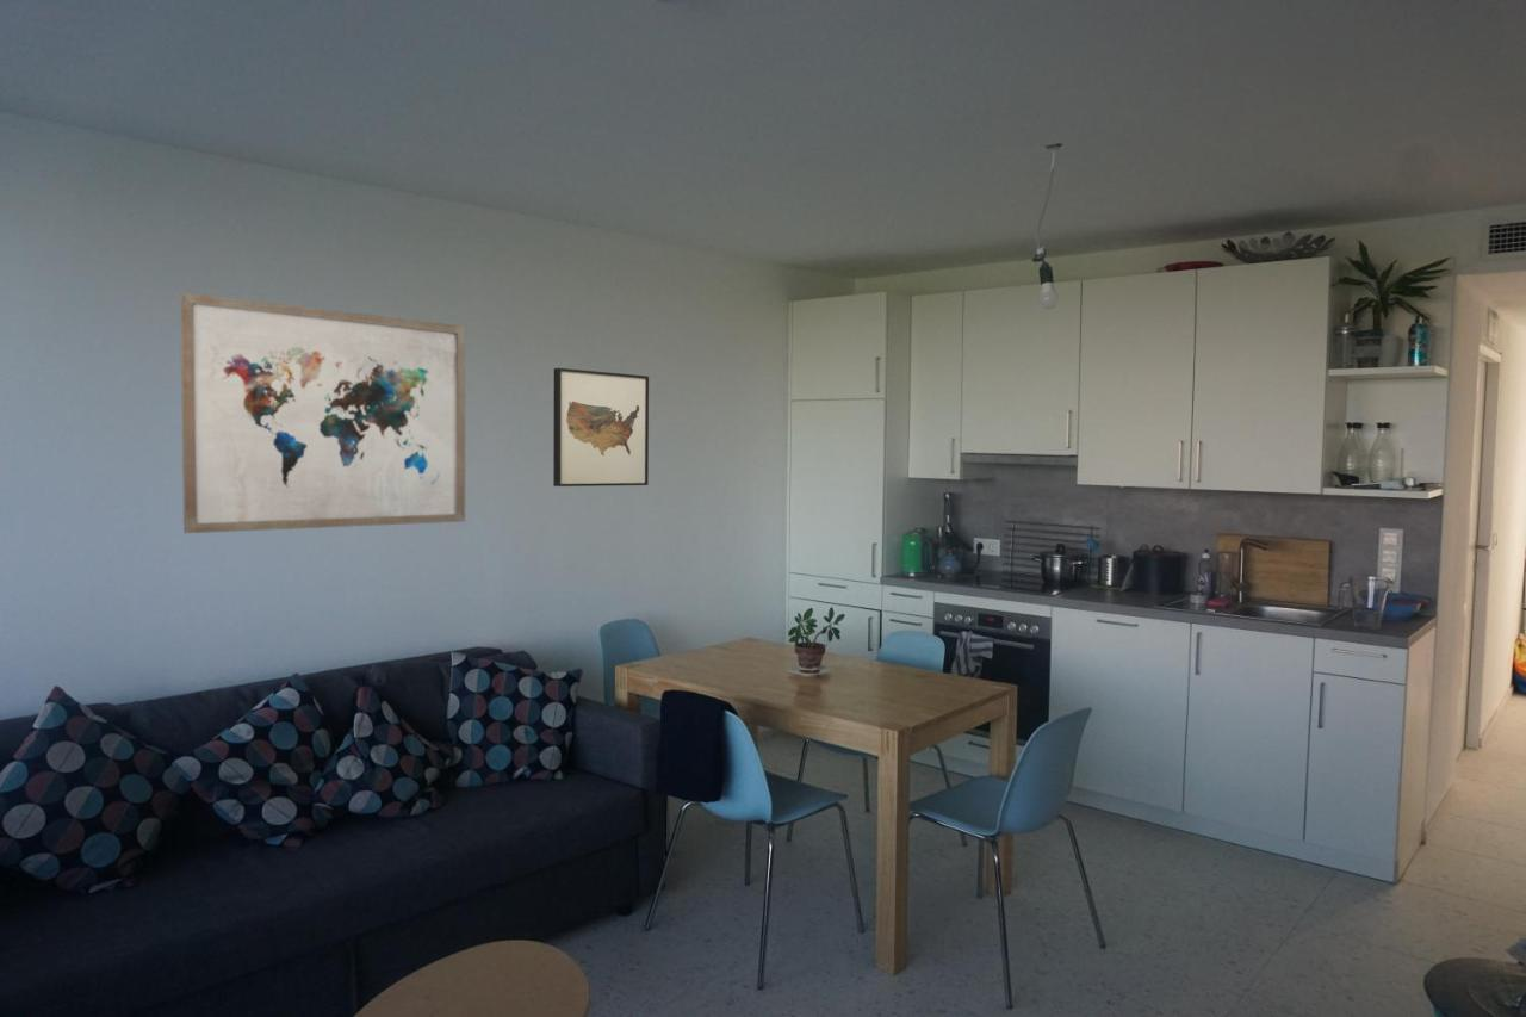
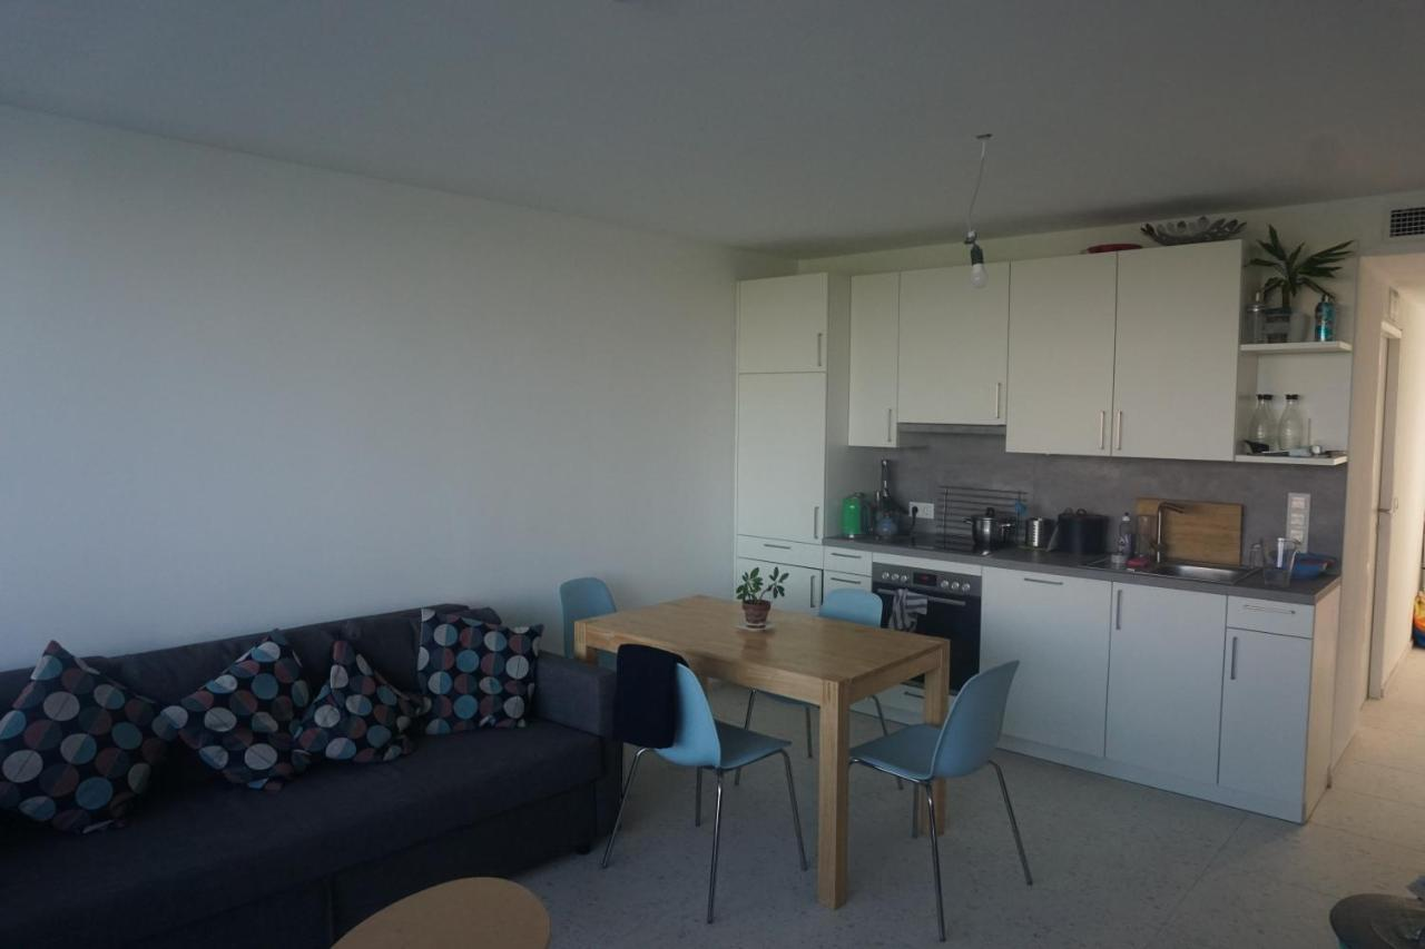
- wall art (602, 429)
- wall art (337, 418)
